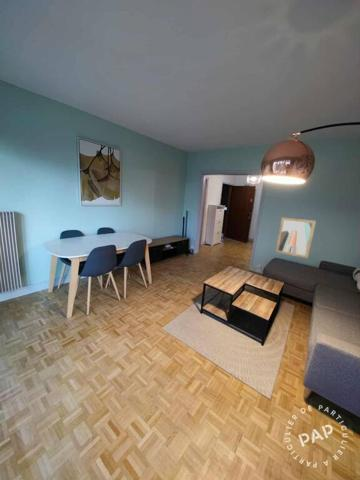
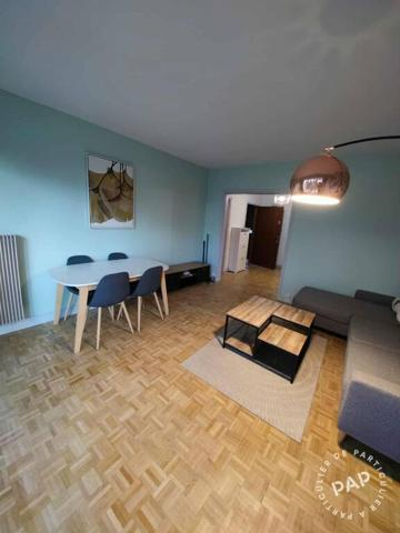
- wall art (294, 237)
